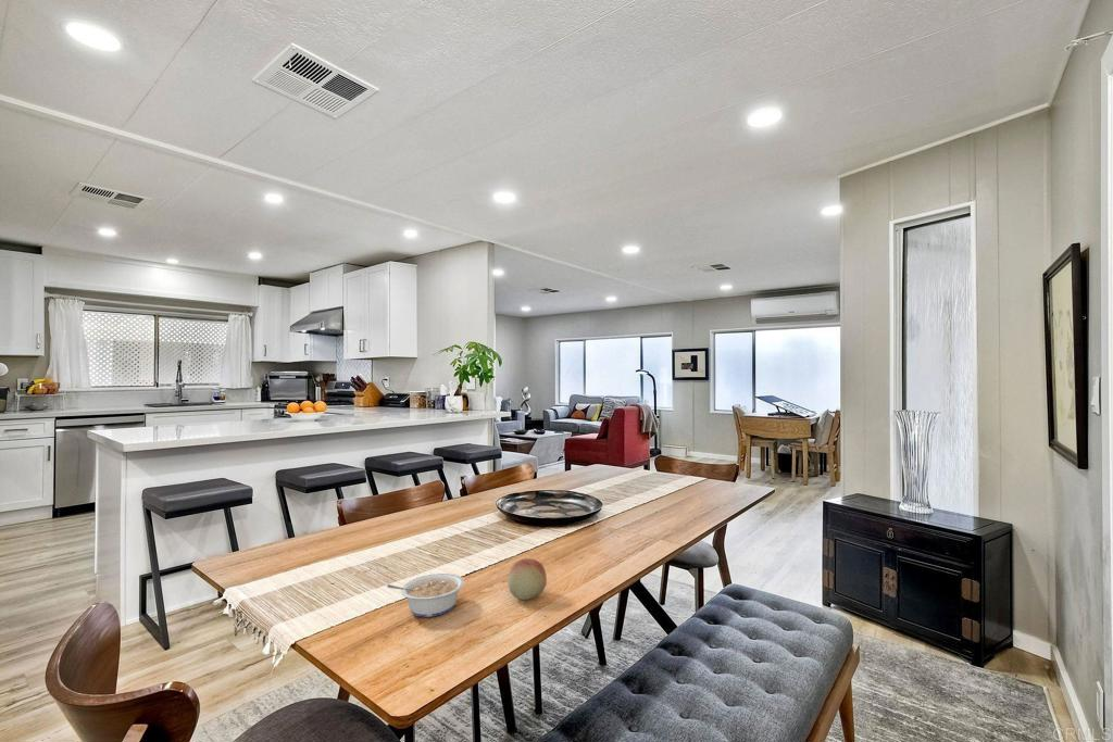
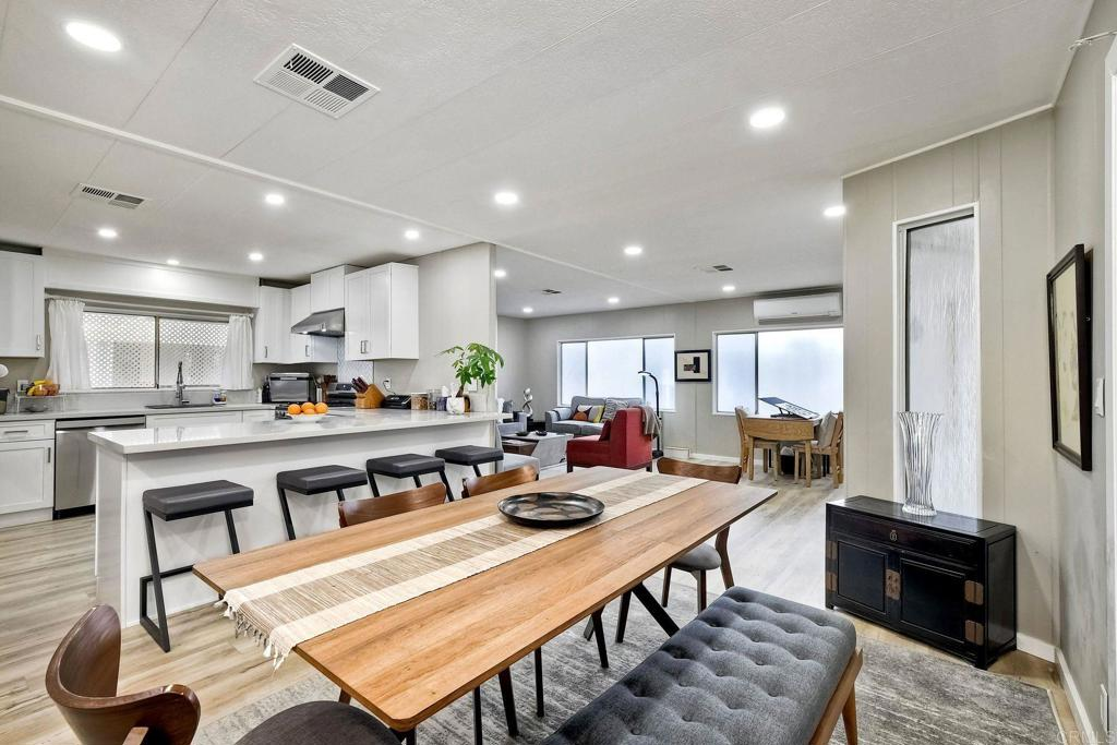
- fruit (527, 579)
- legume (430, 594)
